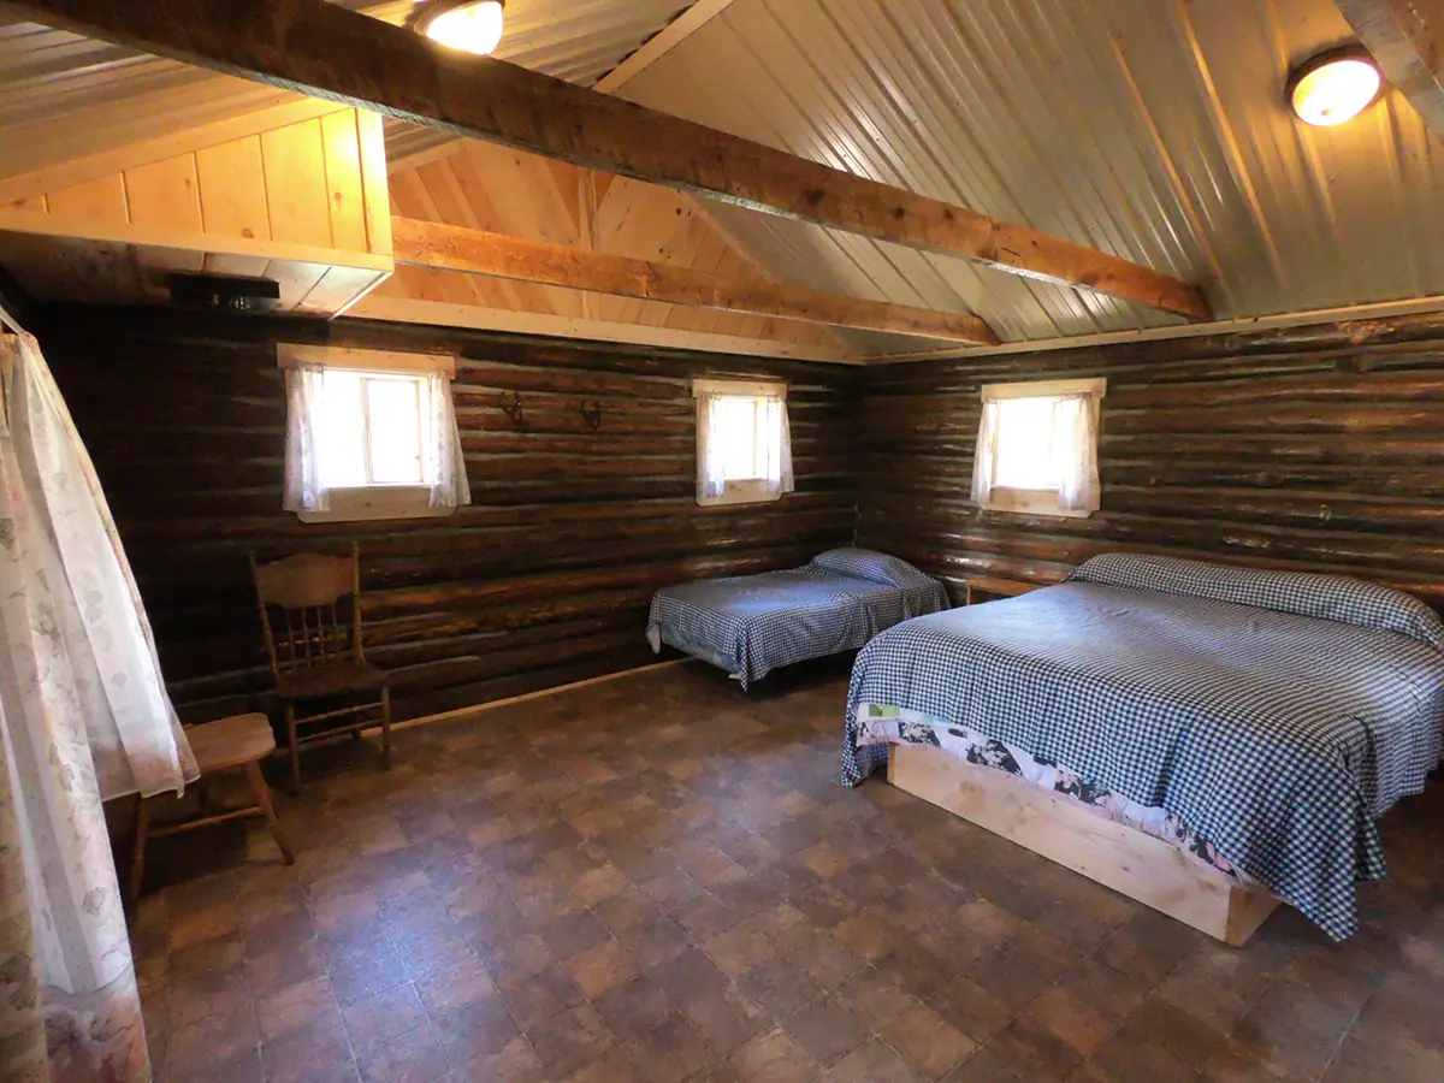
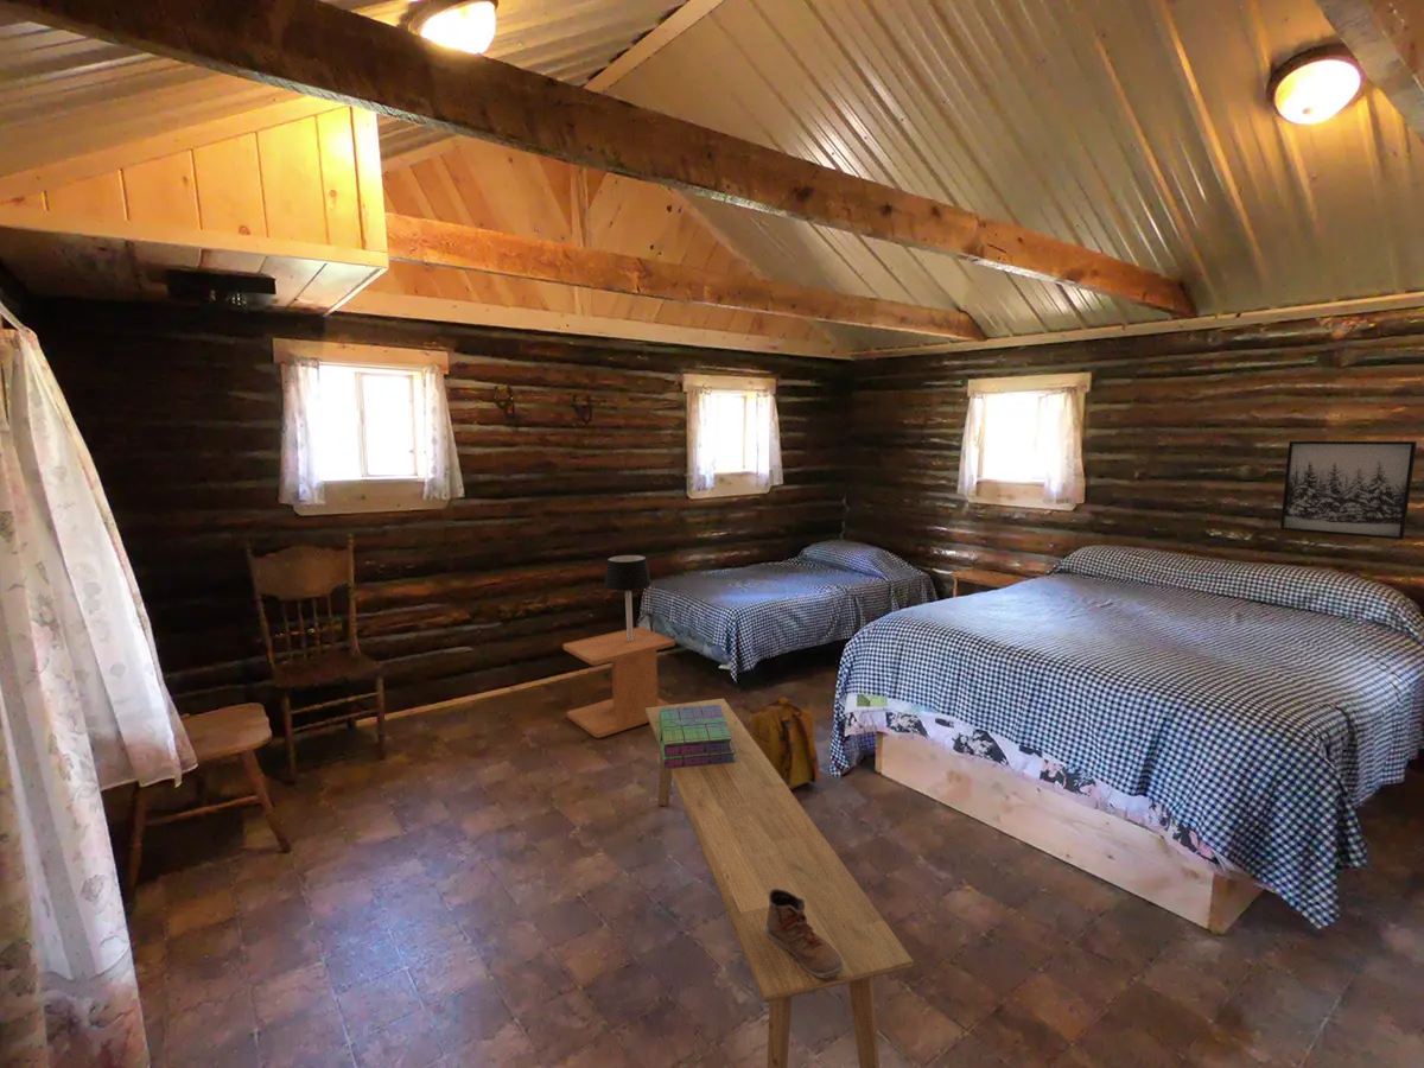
+ bench (737, 851)
+ table lamp (628, 598)
+ stack of books (693, 732)
+ wall art (1343, 488)
+ backpack (784, 742)
+ side table (621, 679)
+ hiking boot (801, 928)
